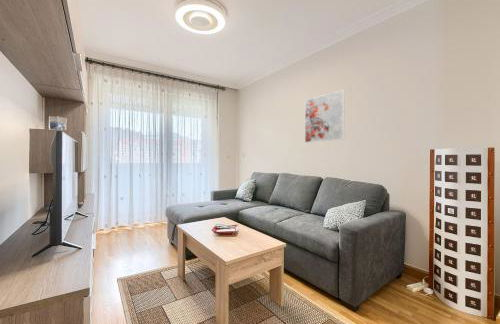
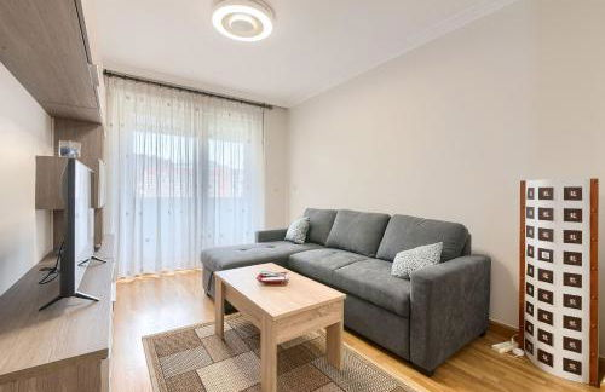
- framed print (323, 118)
